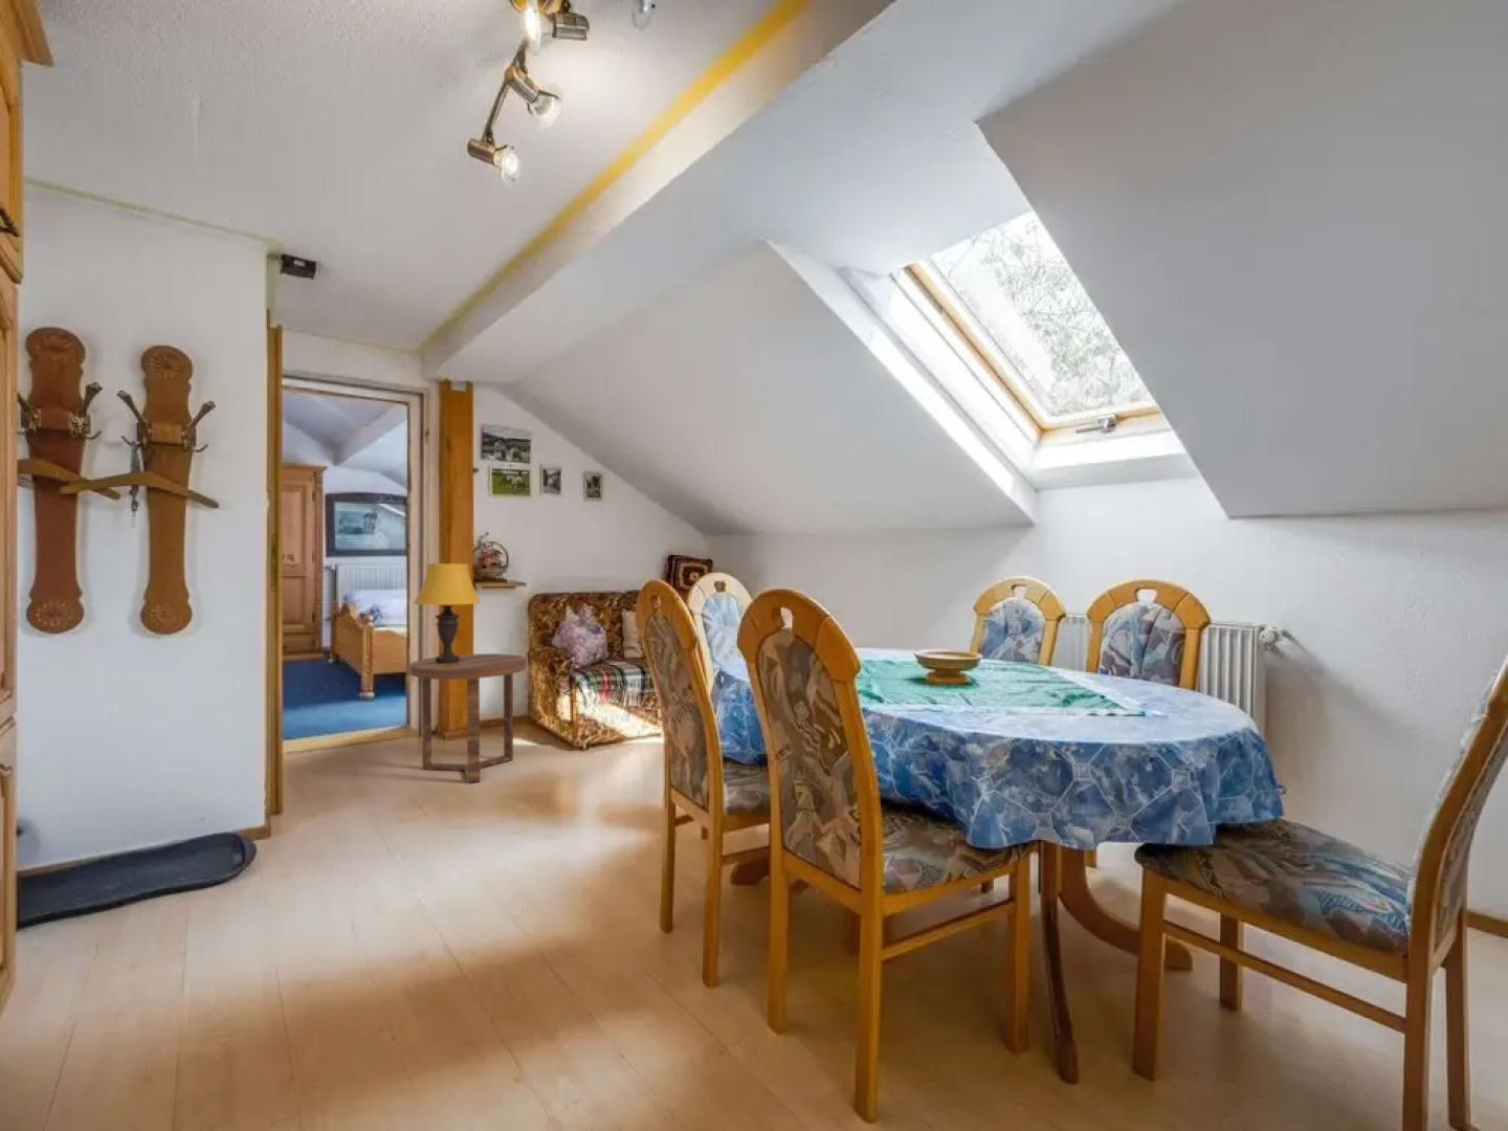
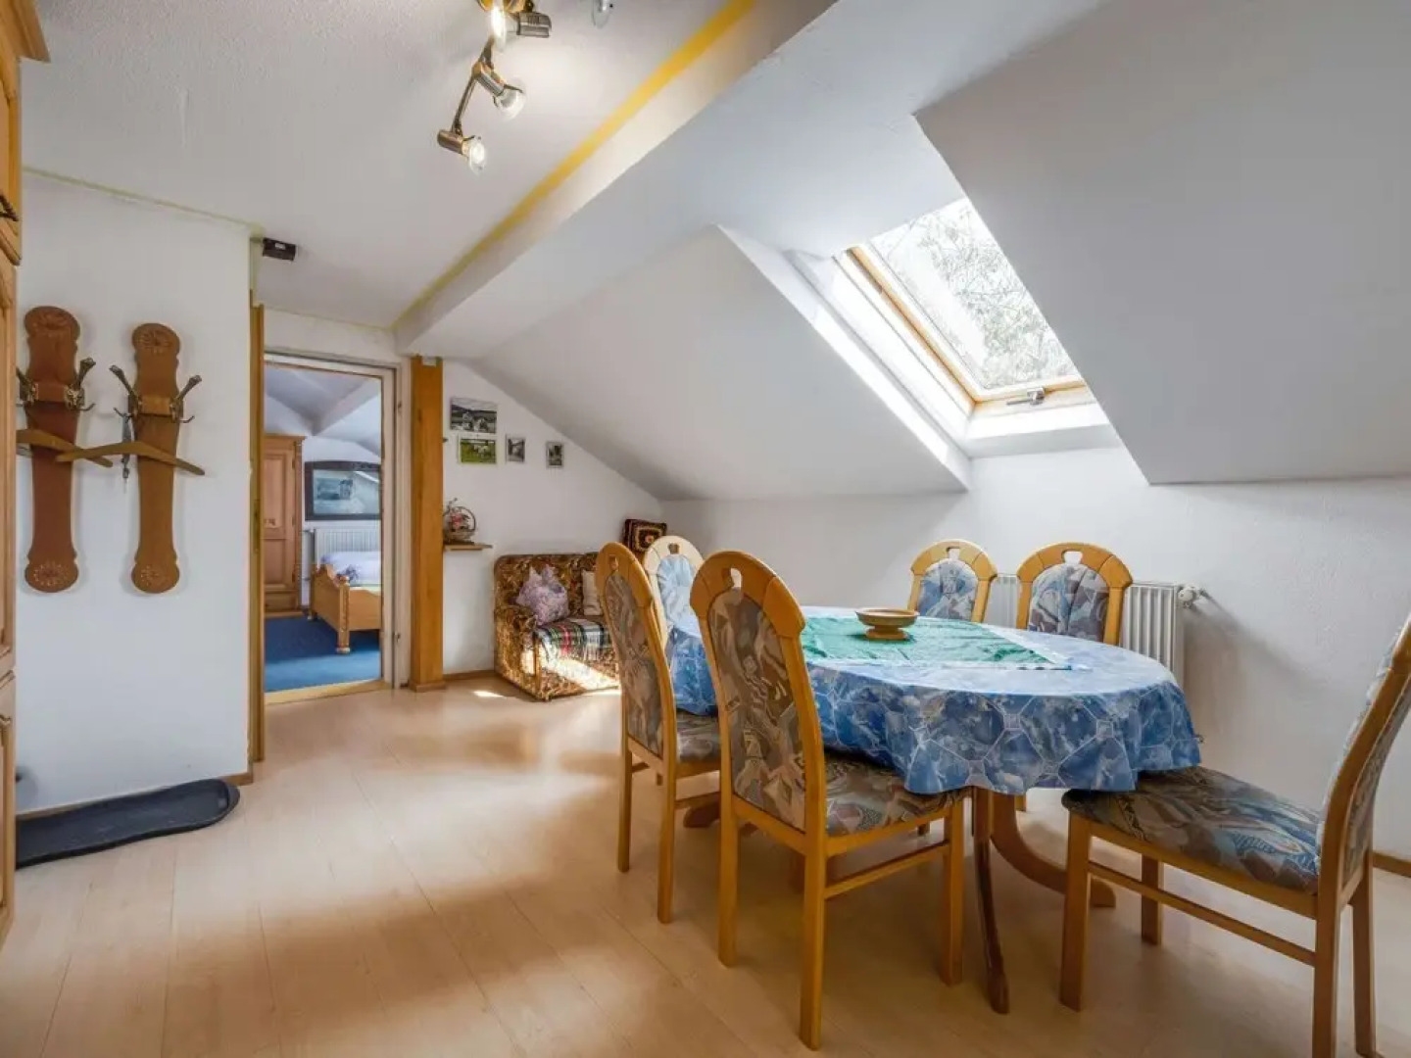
- side table (469, 714)
- table lamp (448, 611)
